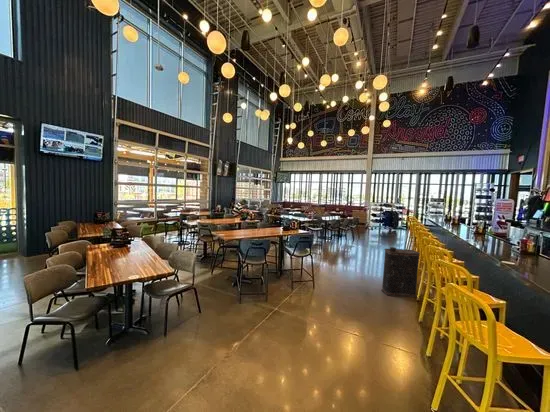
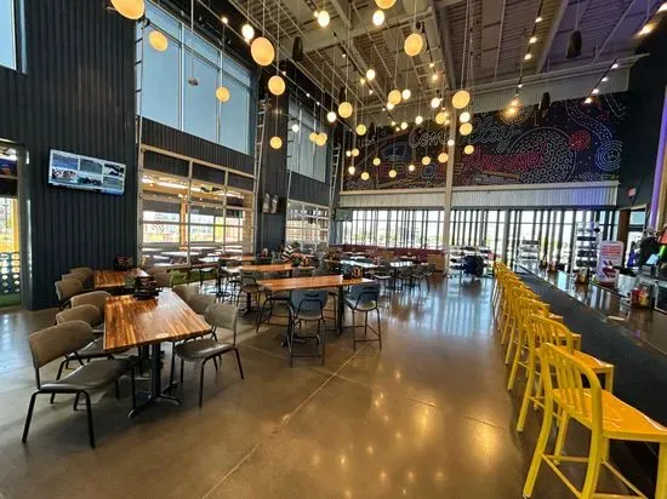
- oil can (400, 270)
